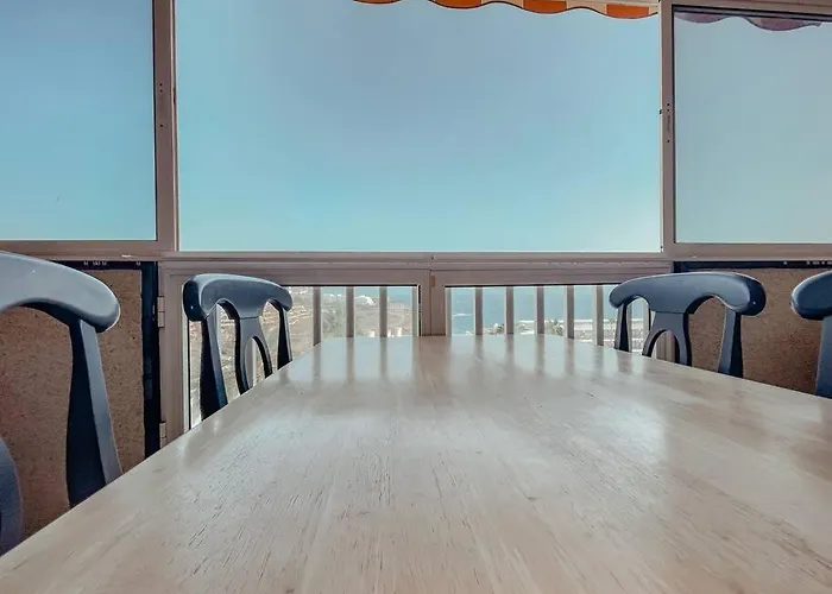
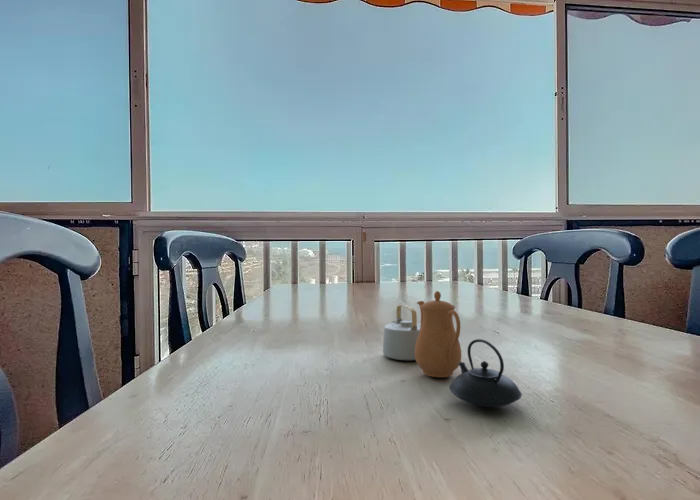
+ teapot (435, 331)
